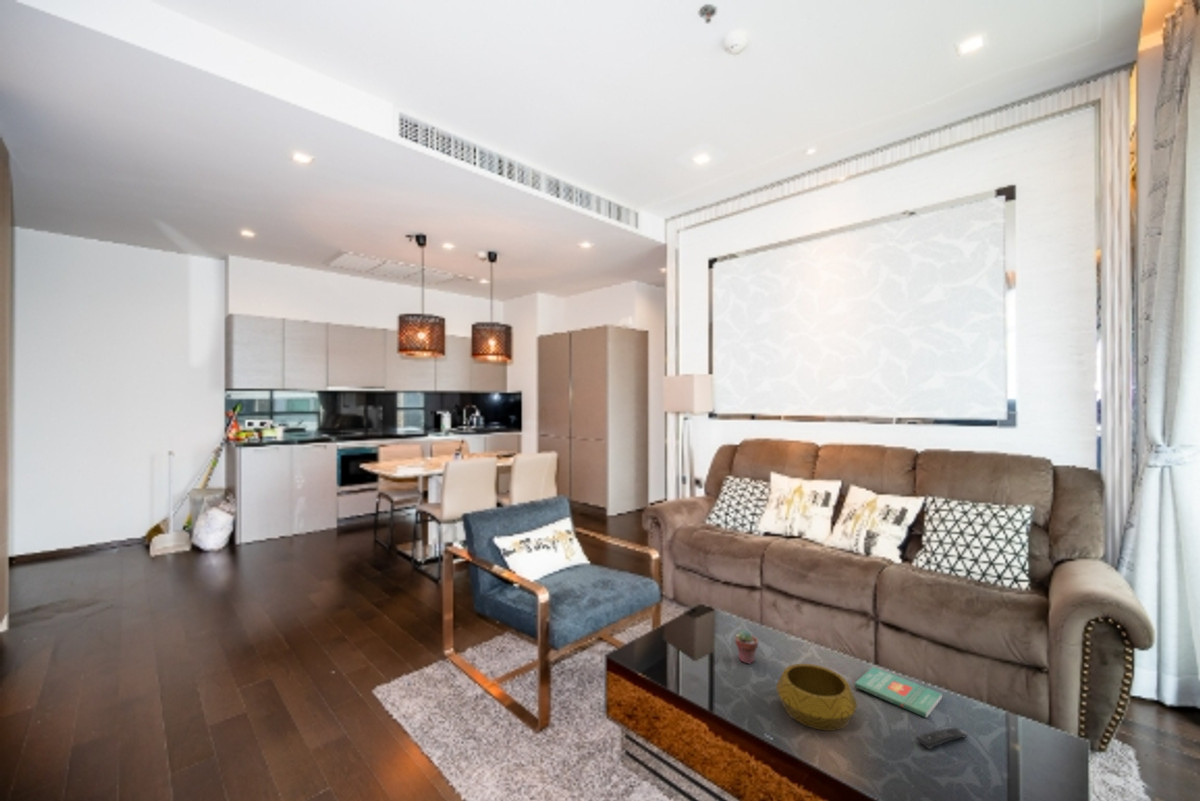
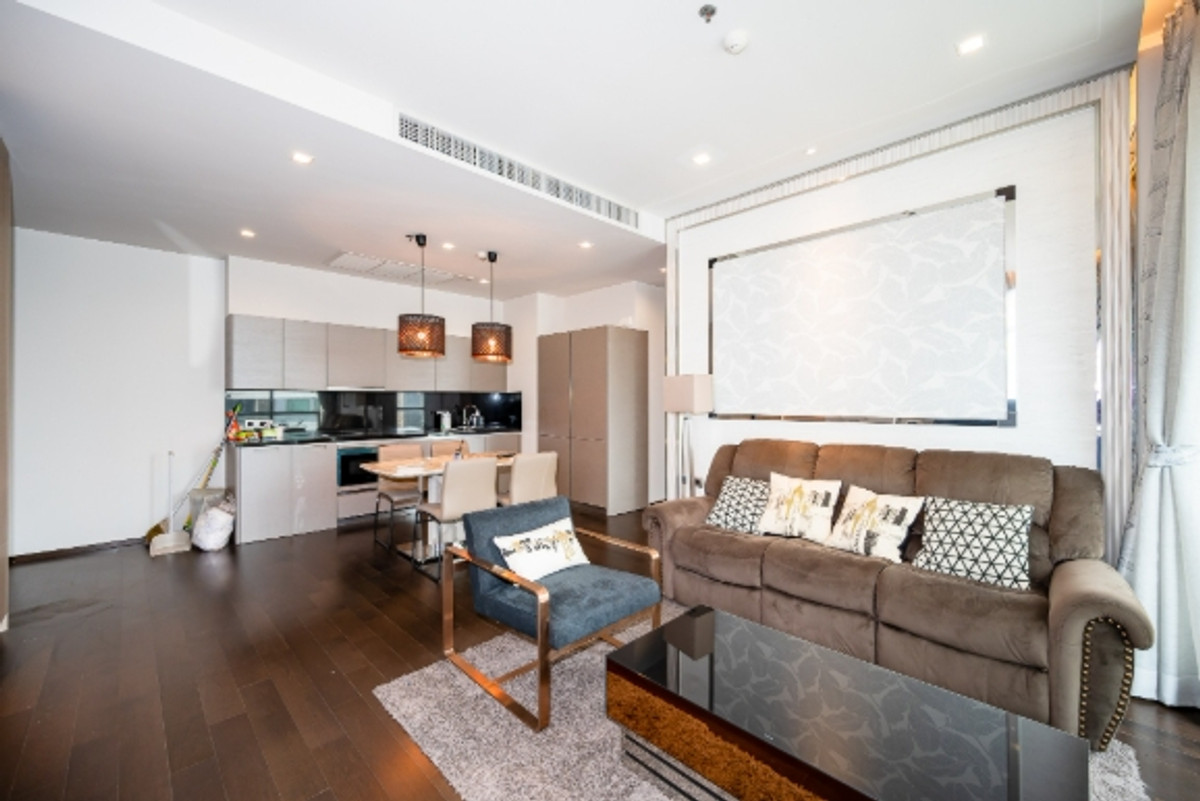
- potted succulent (746, 645)
- book (897, 690)
- decorative bowl (815, 695)
- remote control (943, 736)
